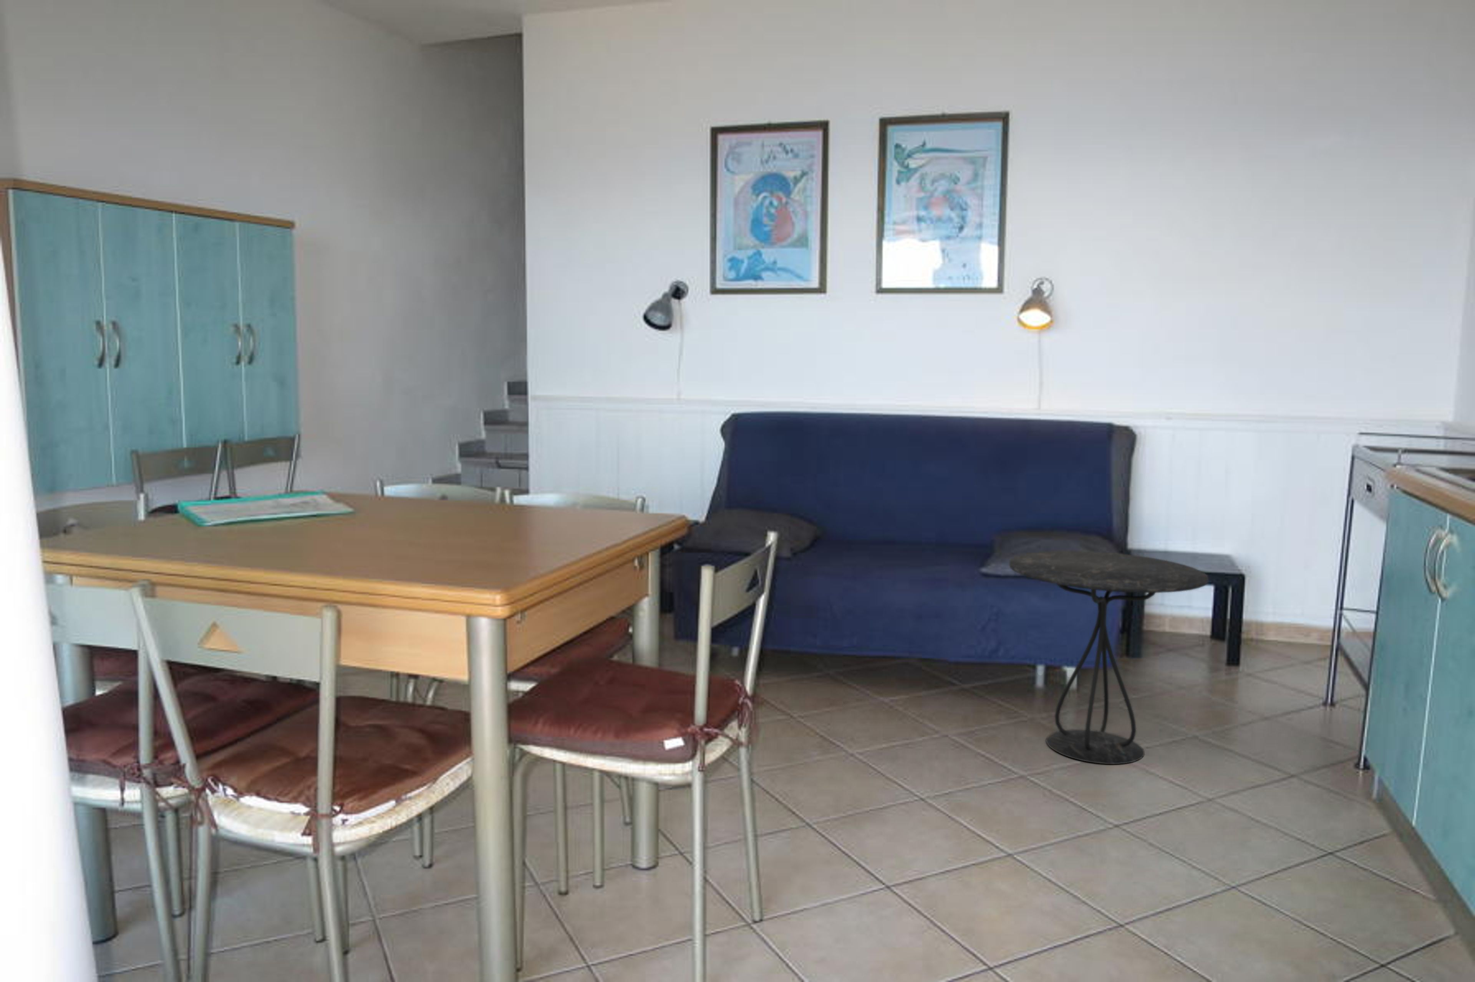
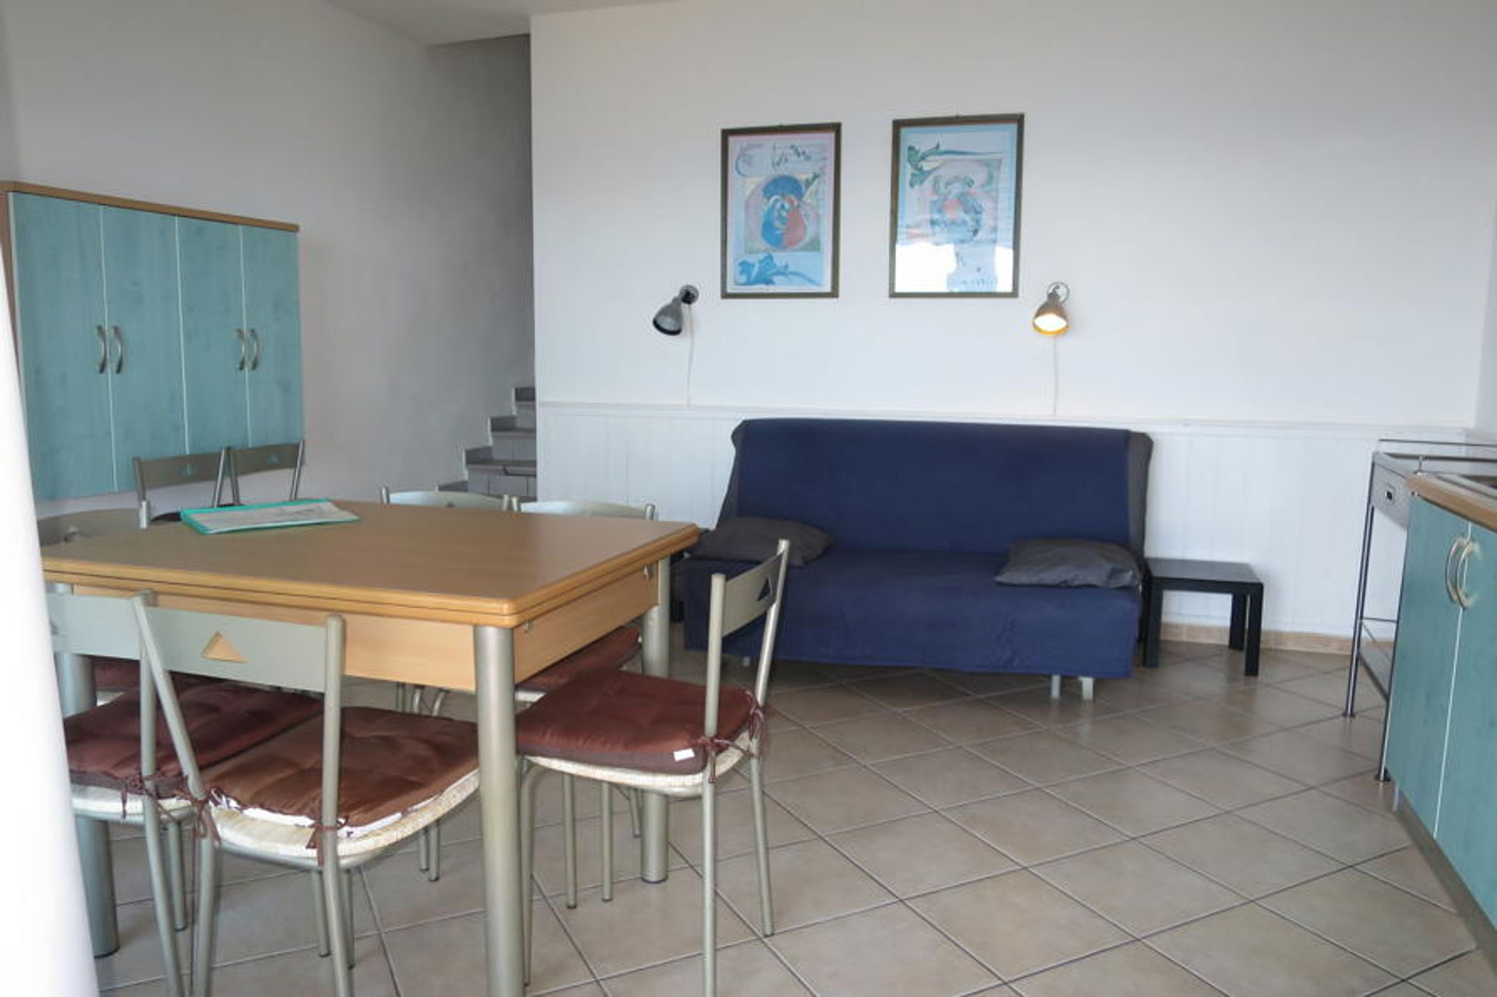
- side table (1100, 658)
